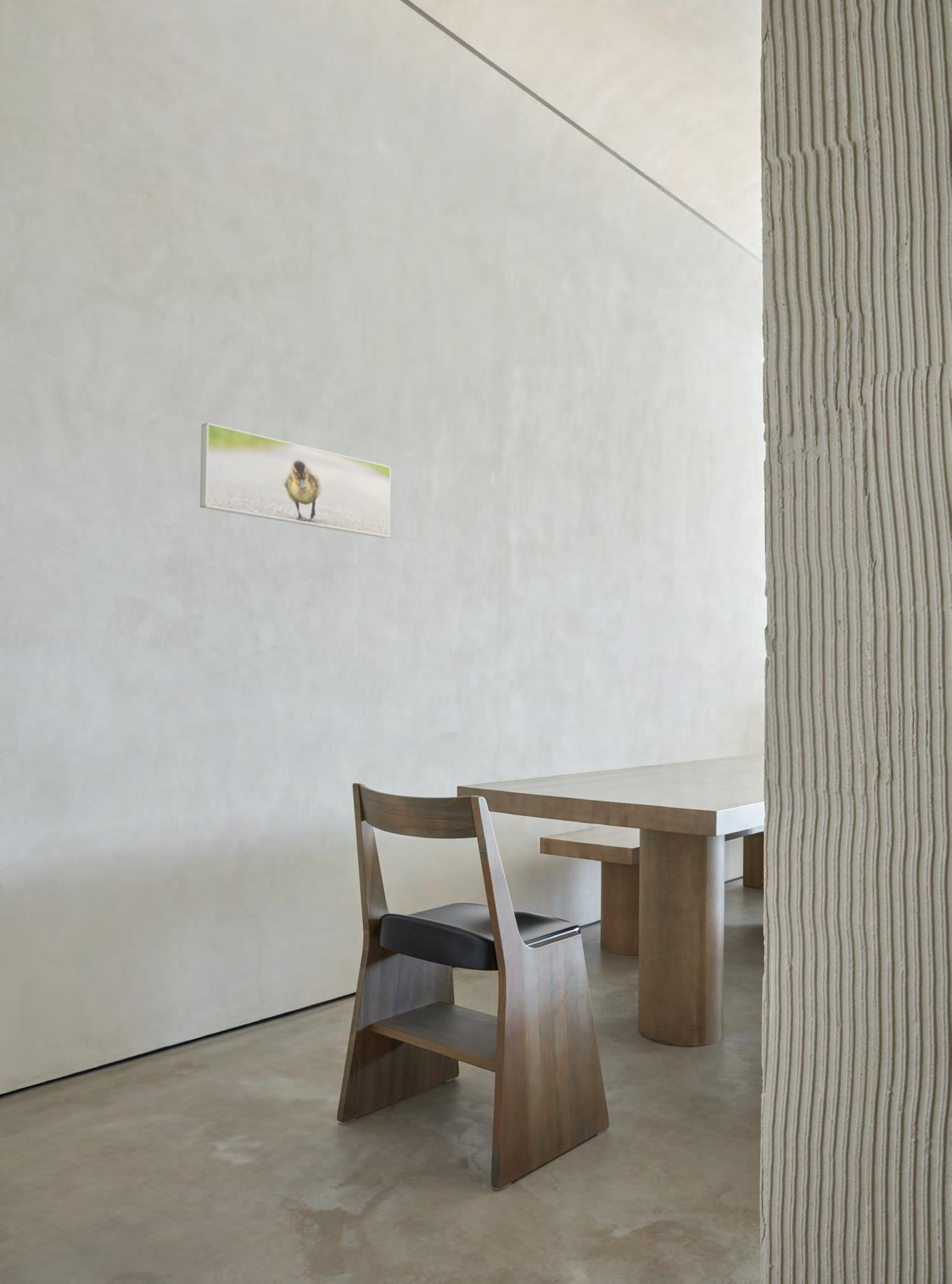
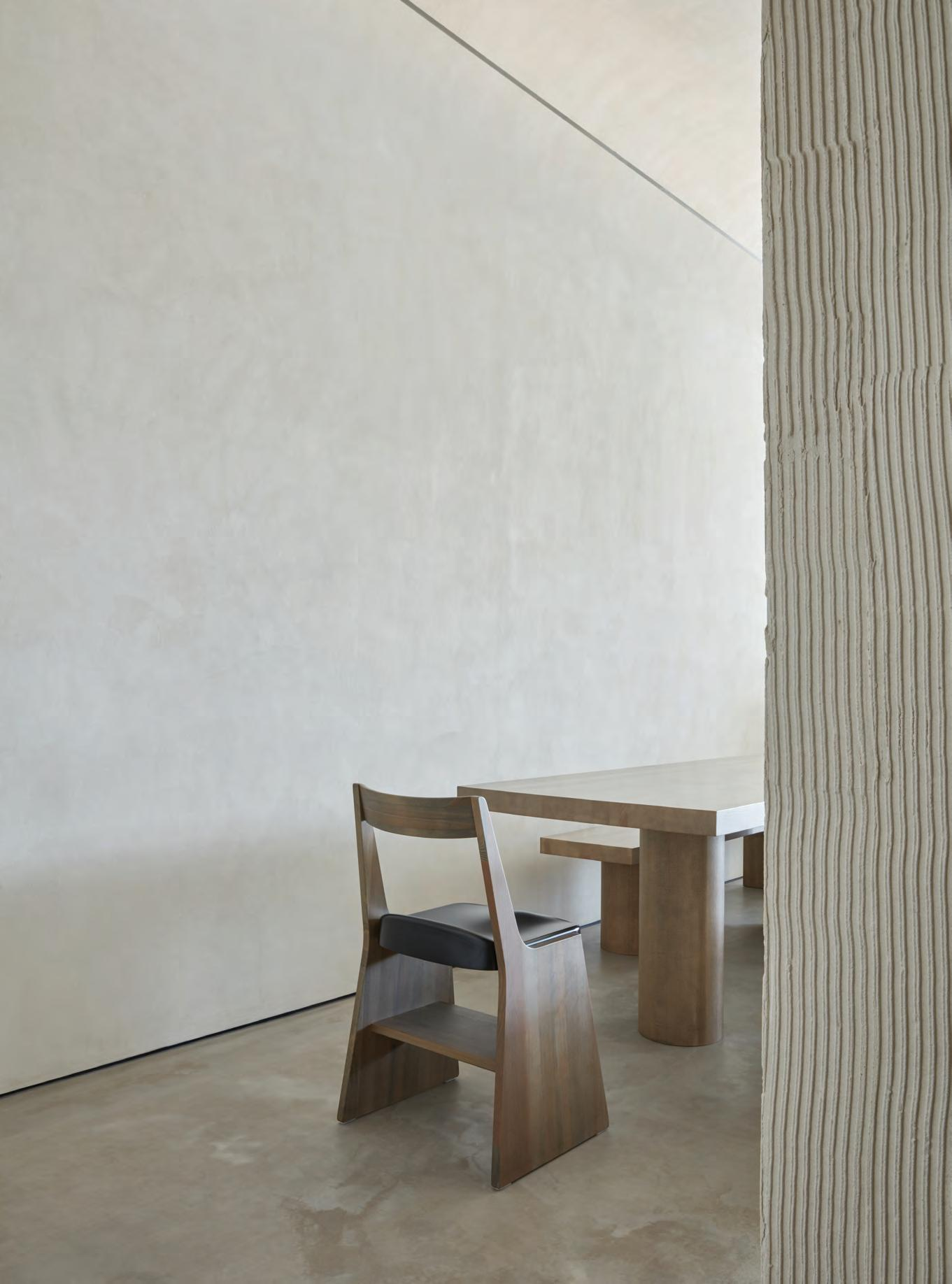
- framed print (303, 485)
